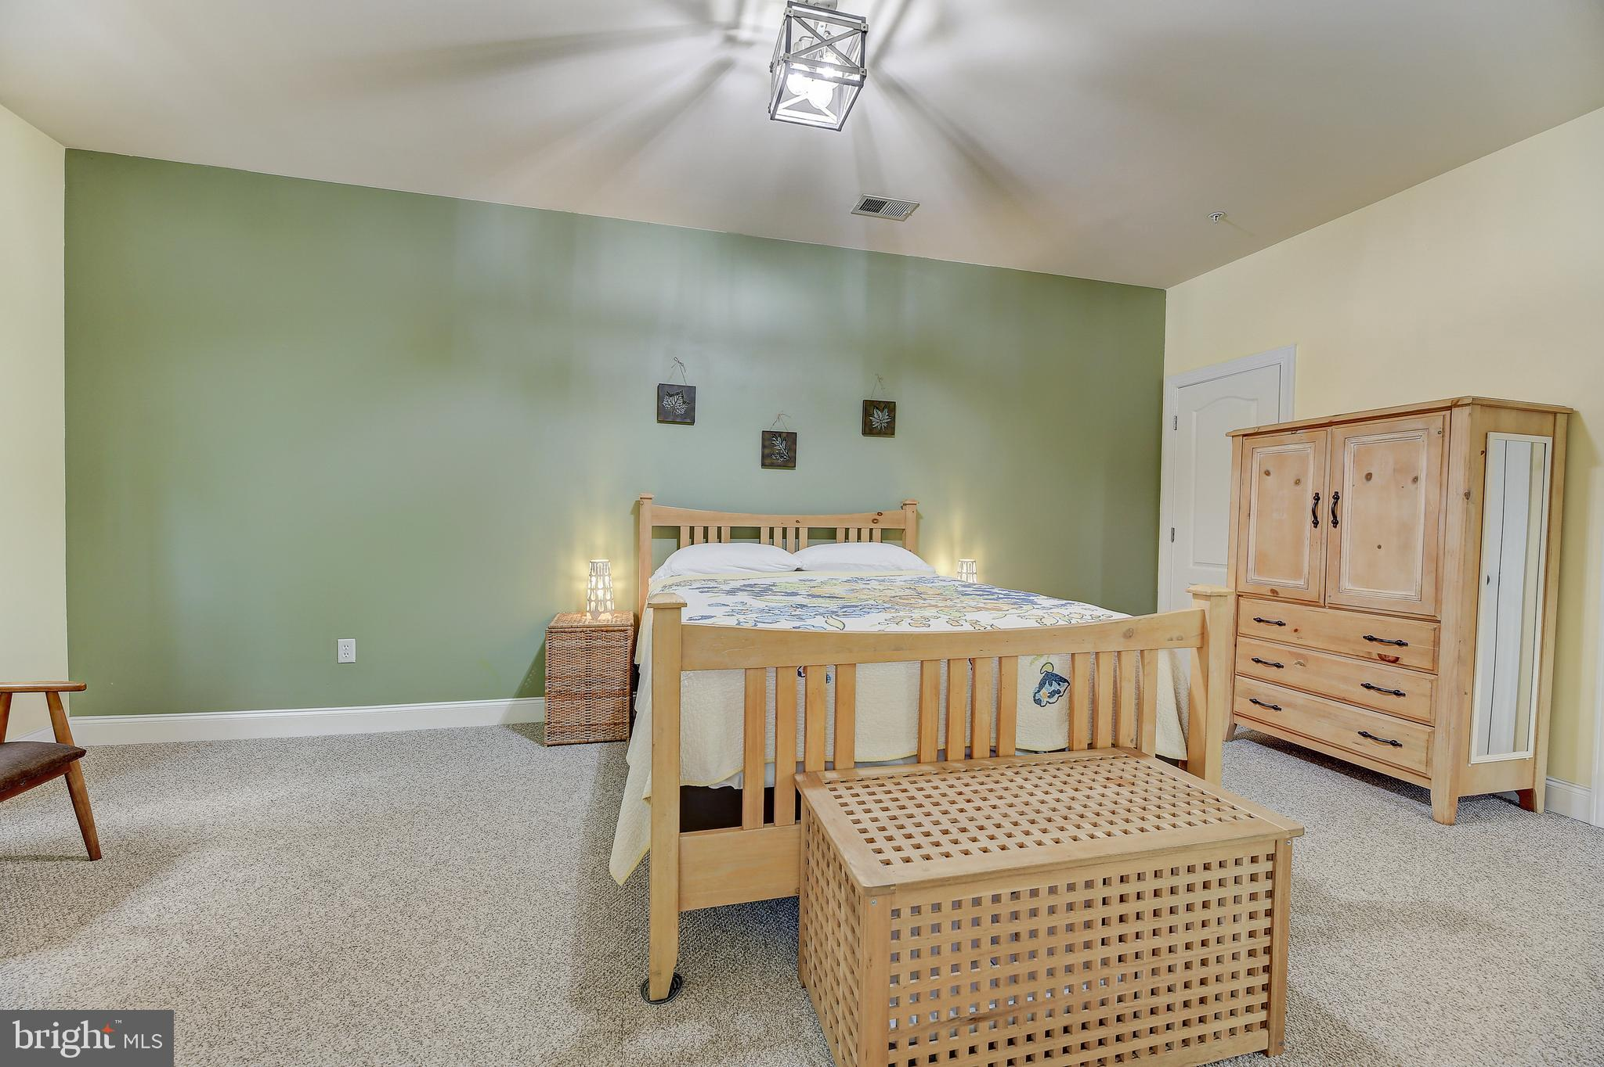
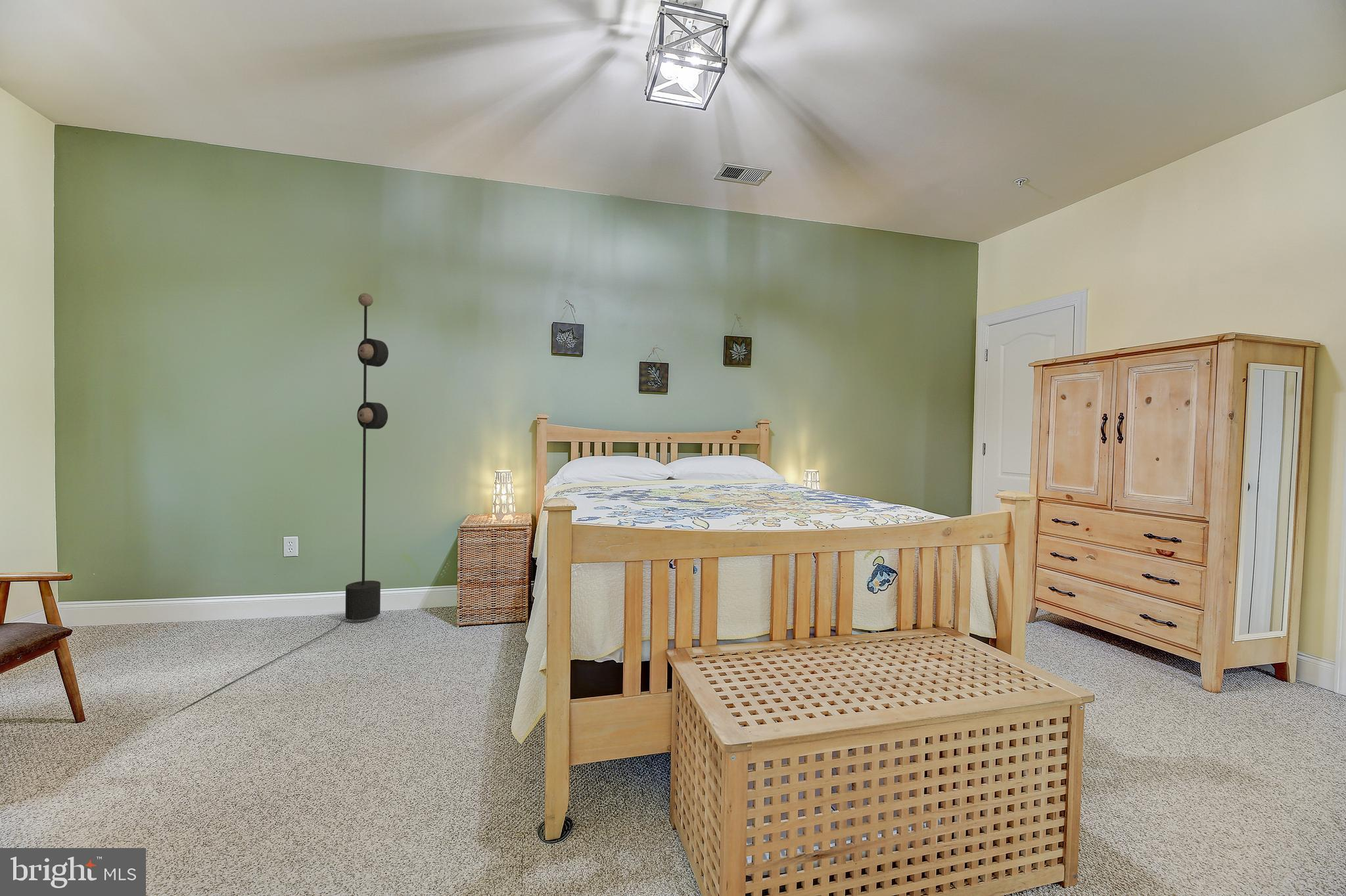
+ floor lamp (363, 464)
